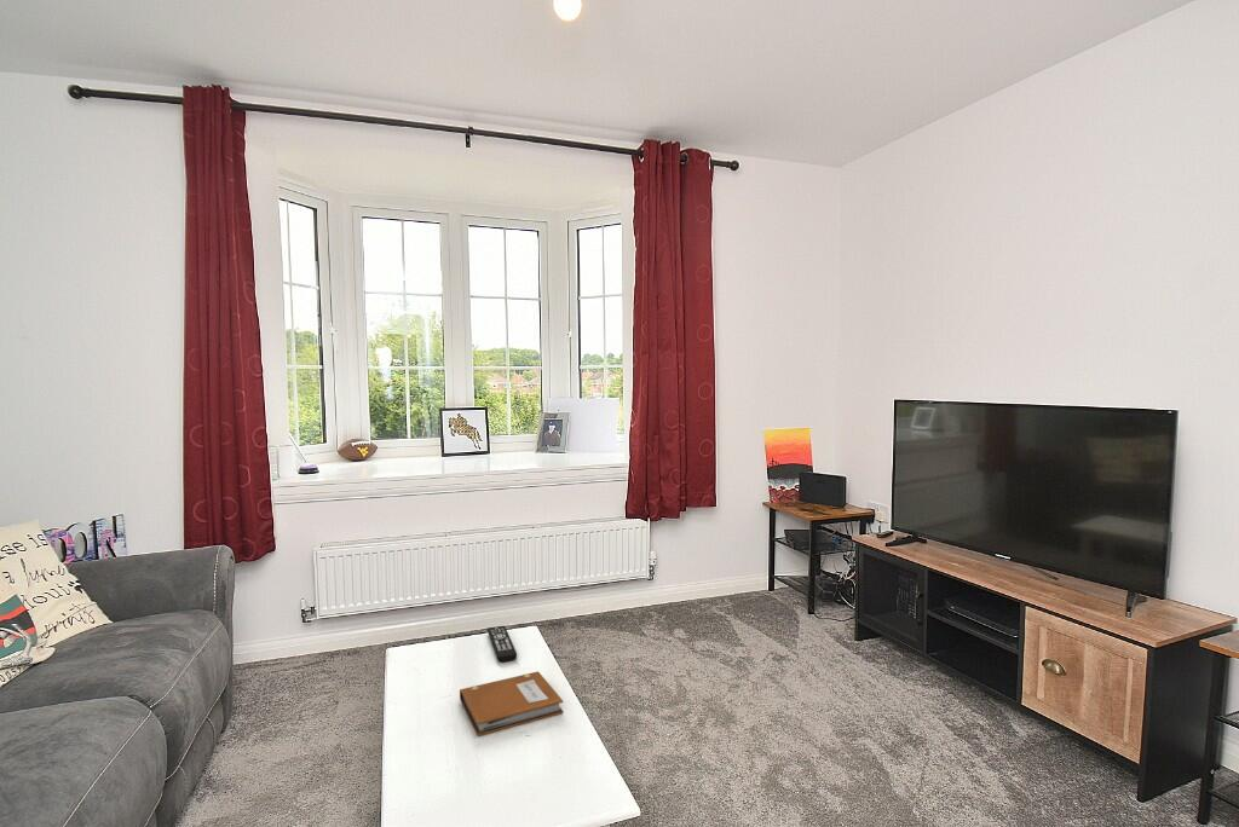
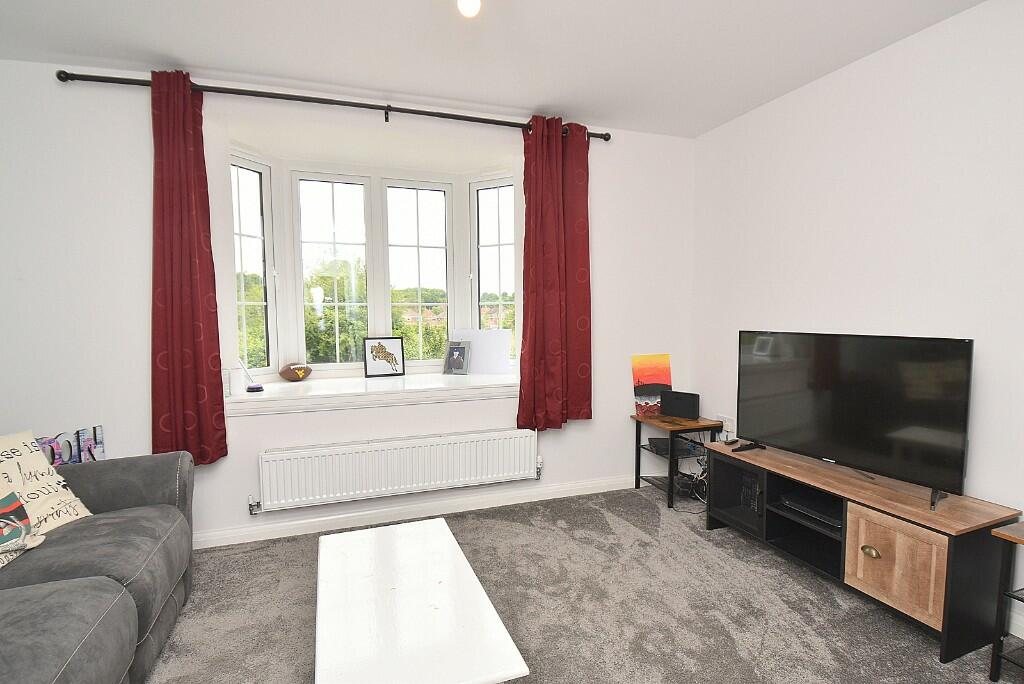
- remote control (501, 642)
- notebook (512, 699)
